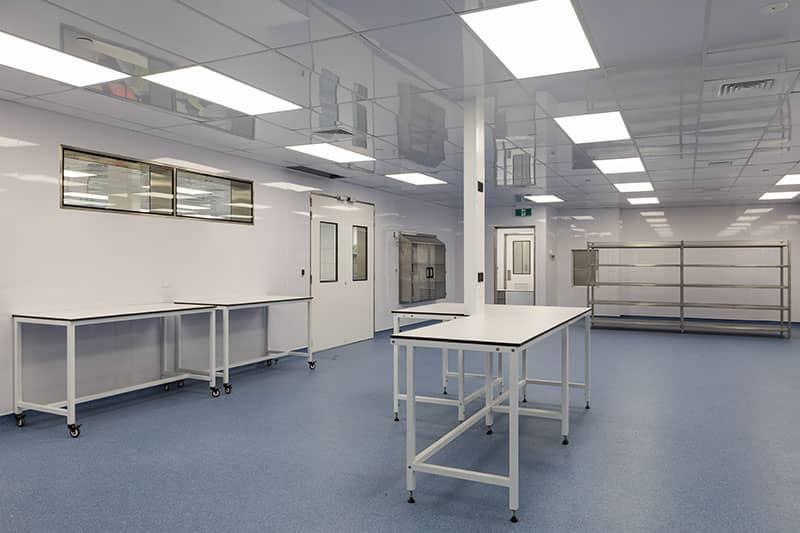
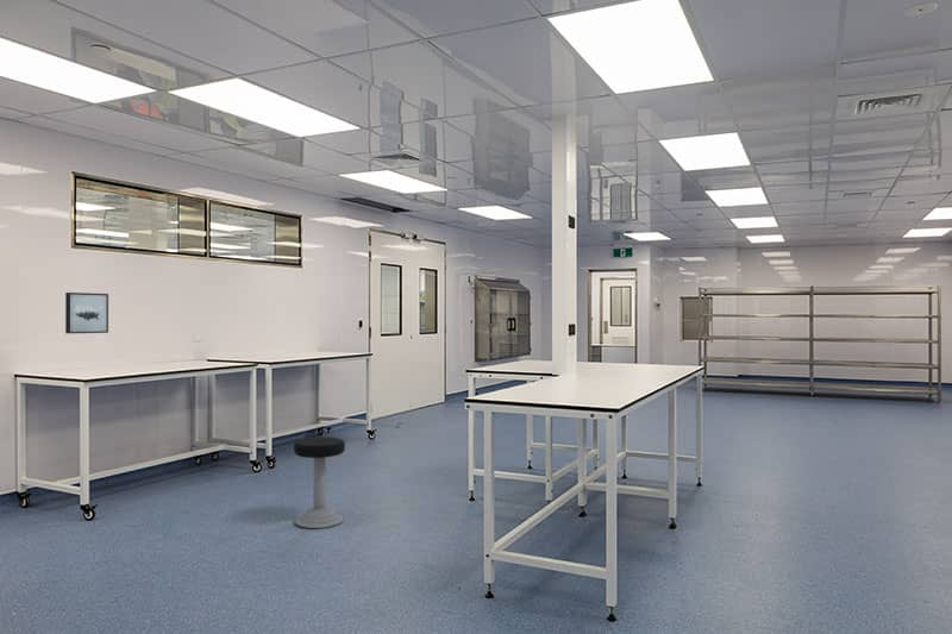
+ stool (319, 481)
+ wall art (87, 313)
